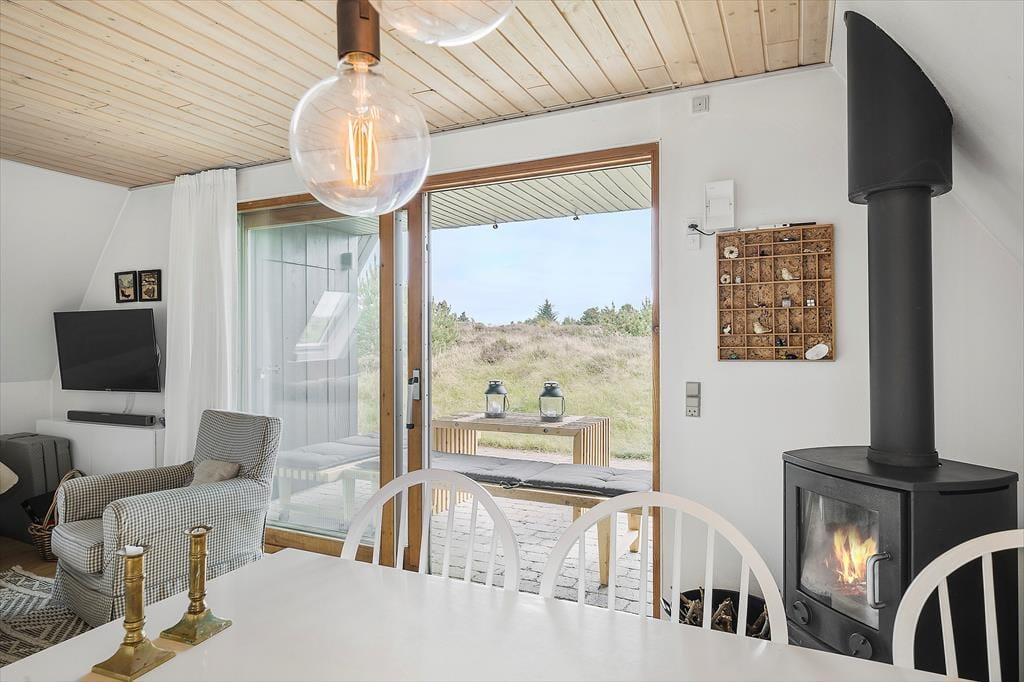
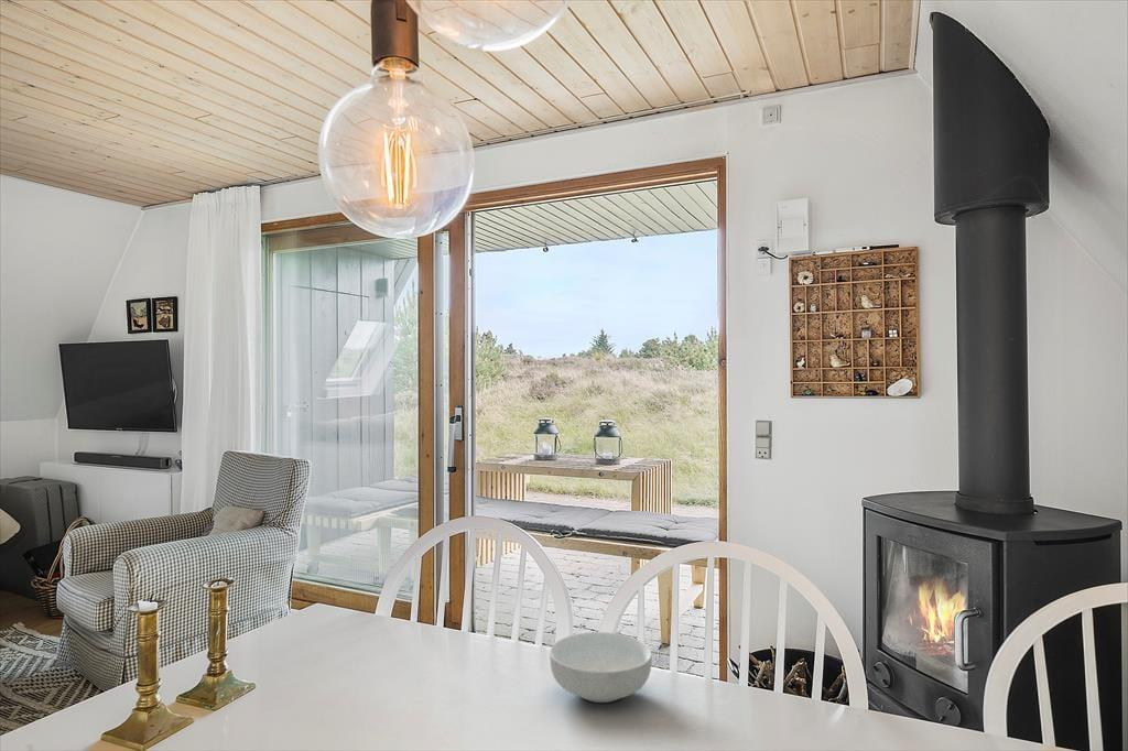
+ cereal bowl (600, 671)
